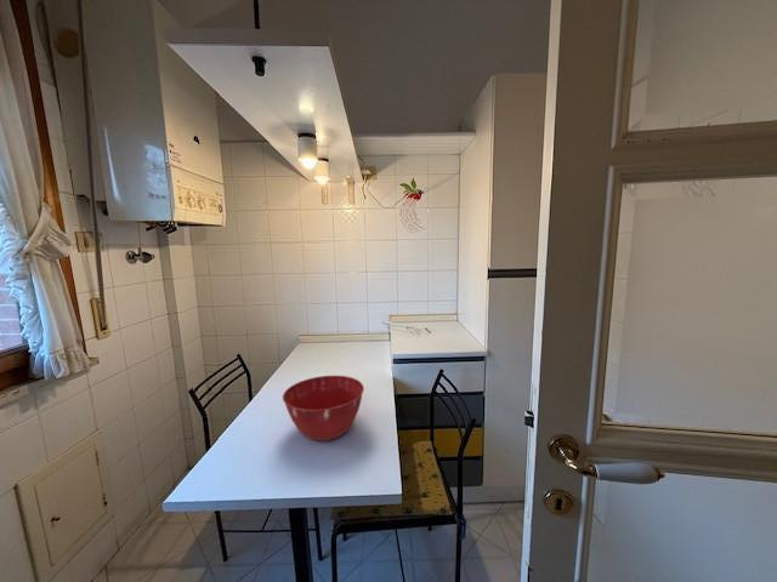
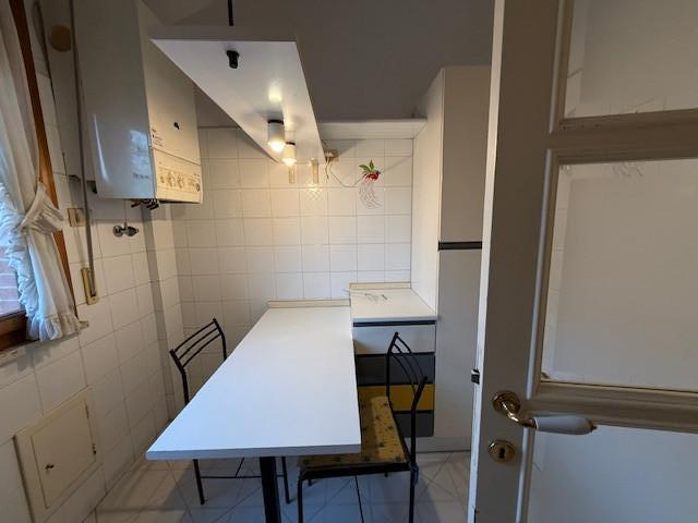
- mixing bowl (324, 410)
